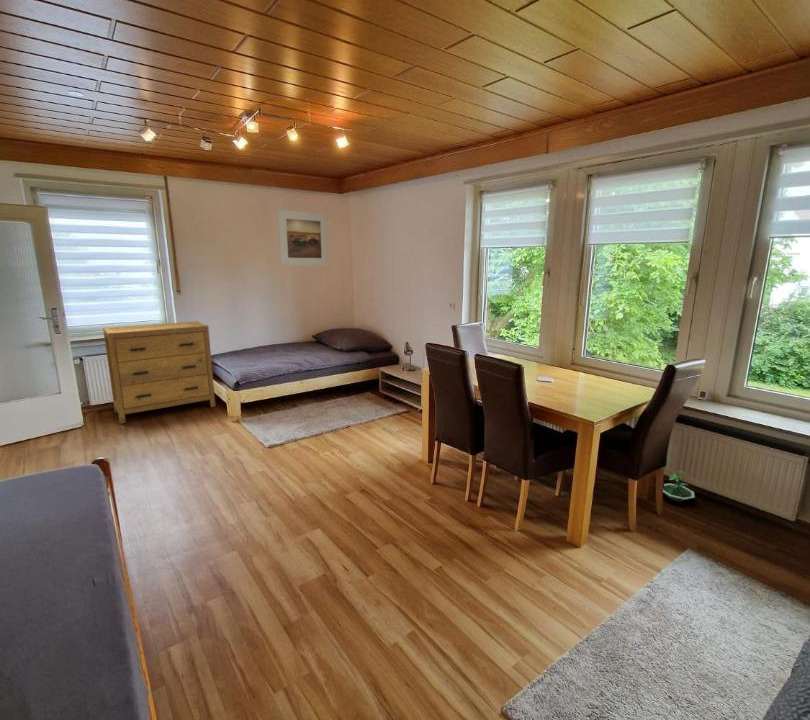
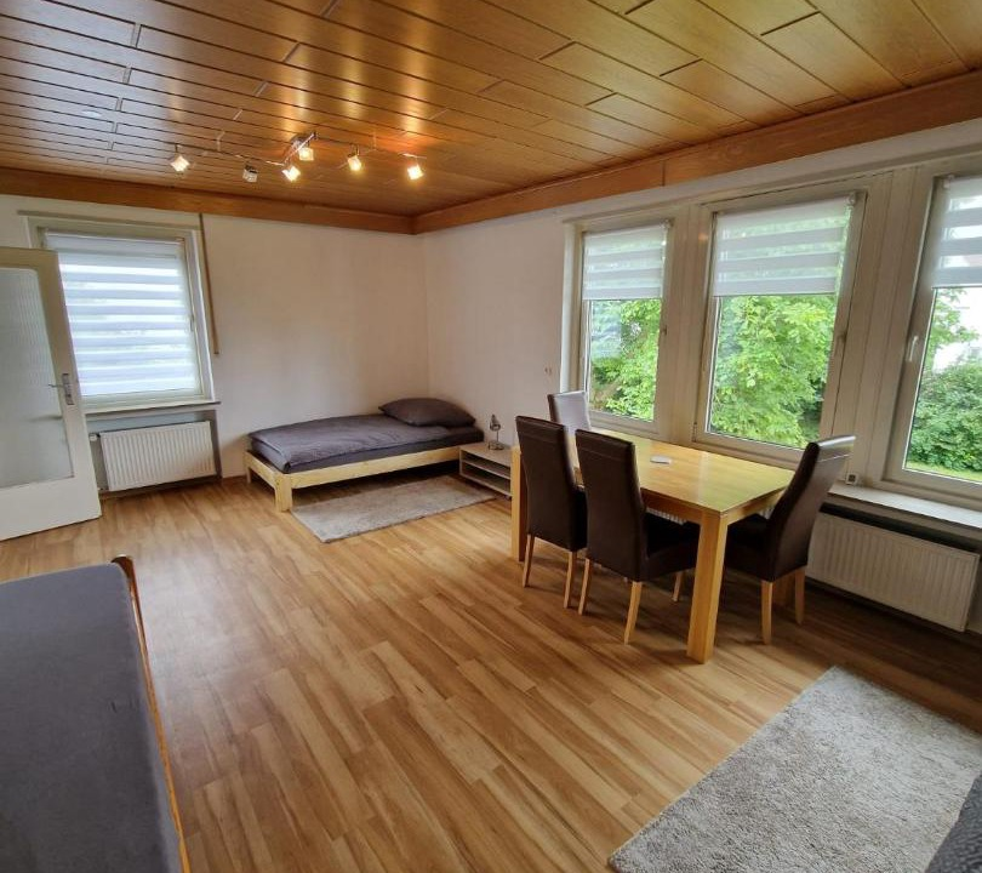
- dresser (161, 369)
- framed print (304, 239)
- terrarium (678, 475)
